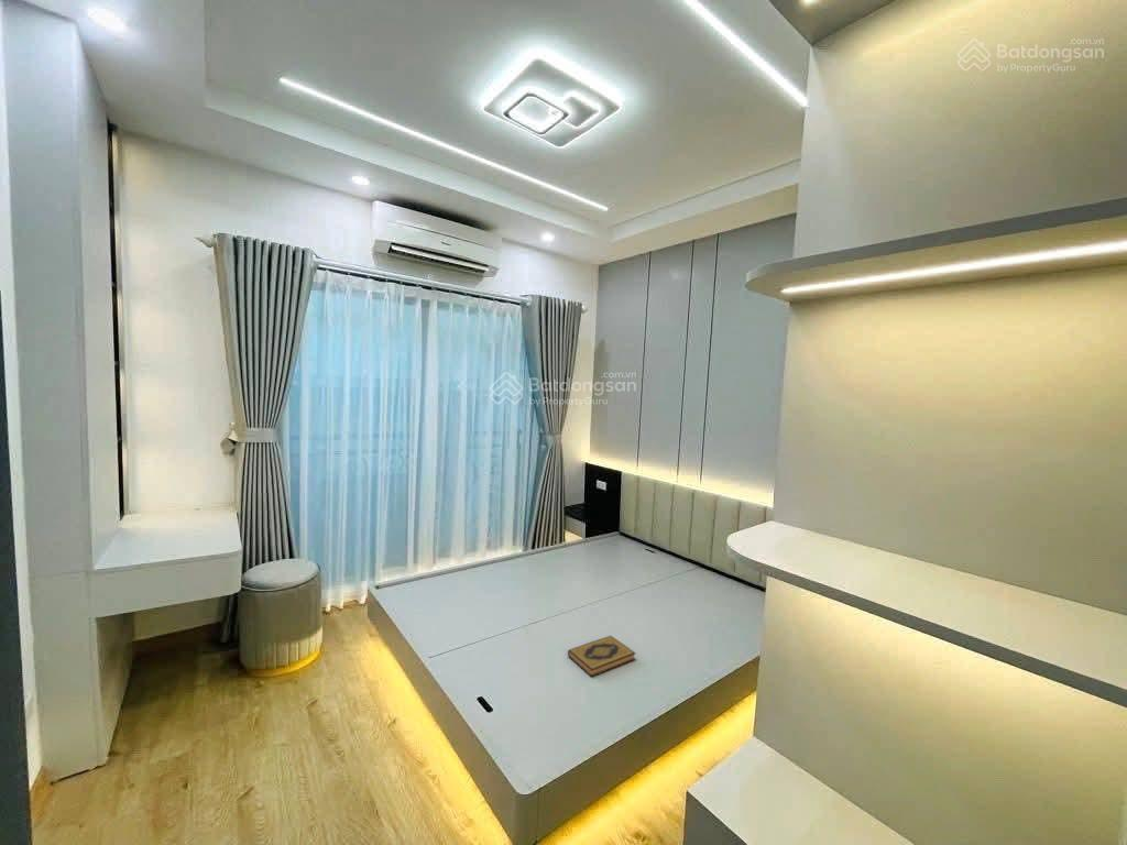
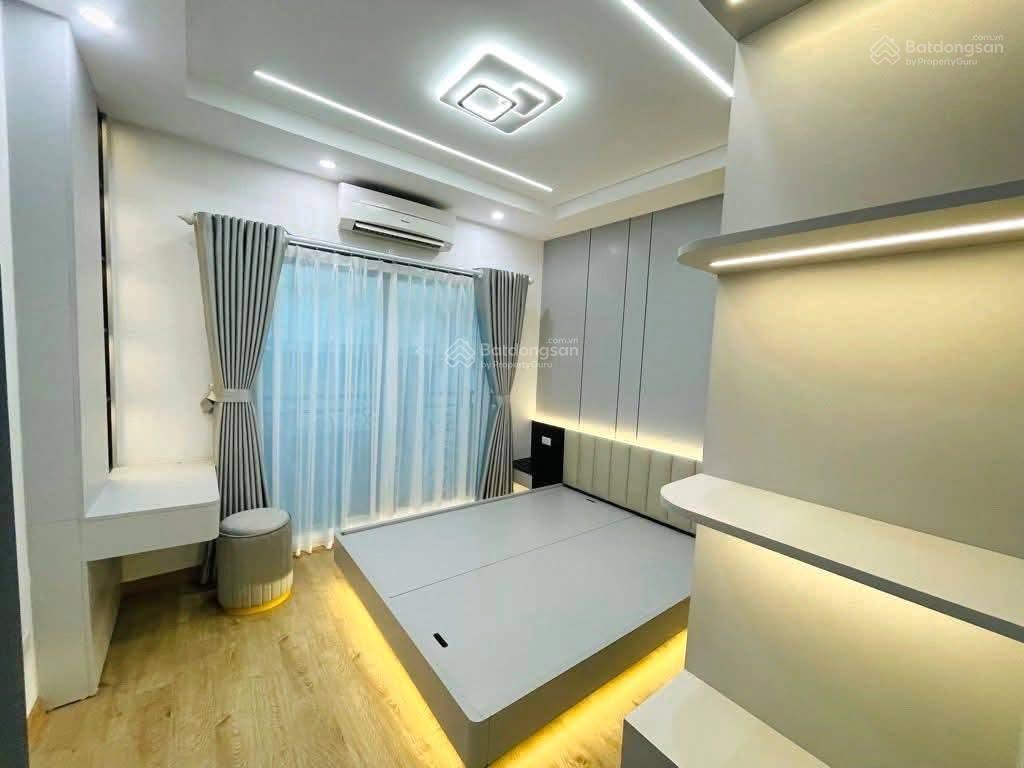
- hardback book (601, 654)
